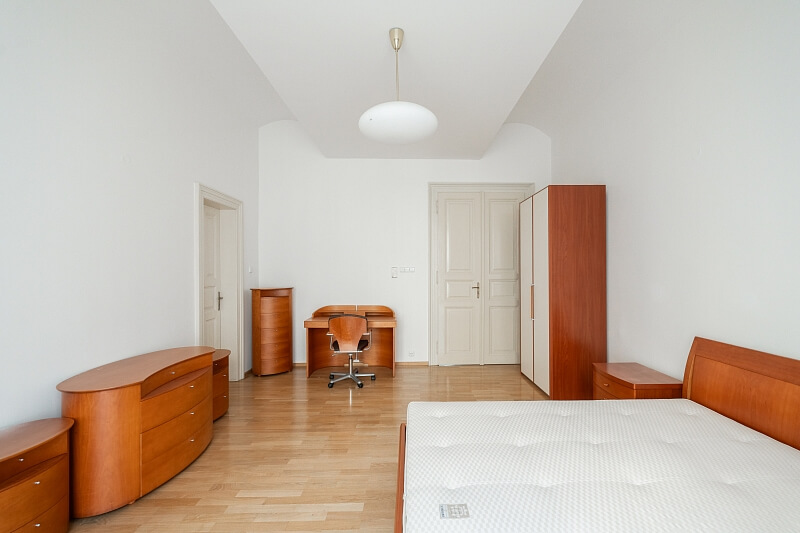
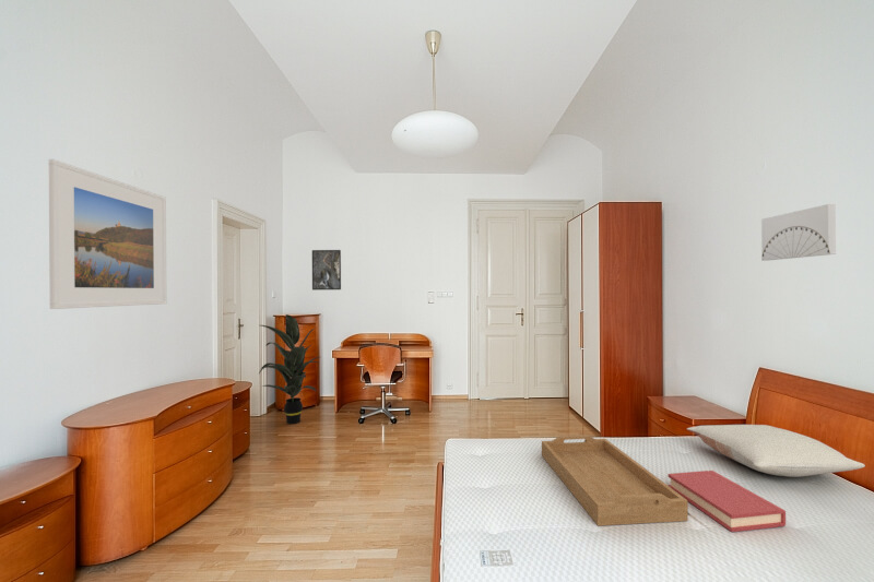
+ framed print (117, 244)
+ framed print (326, 270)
+ pillow (764, 446)
+ hardback book (721, 497)
+ serving tray (602, 471)
+ wall art (794, 235)
+ indoor plant (288, 368)
